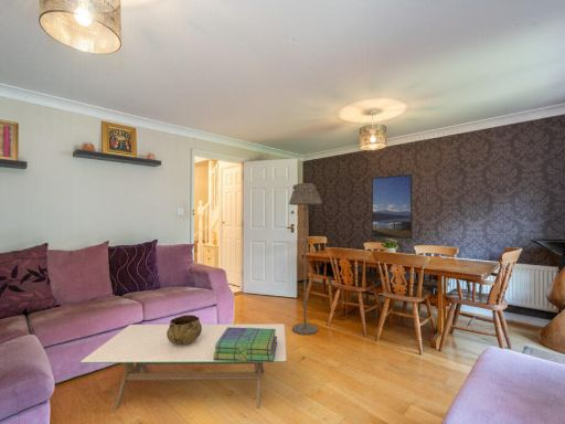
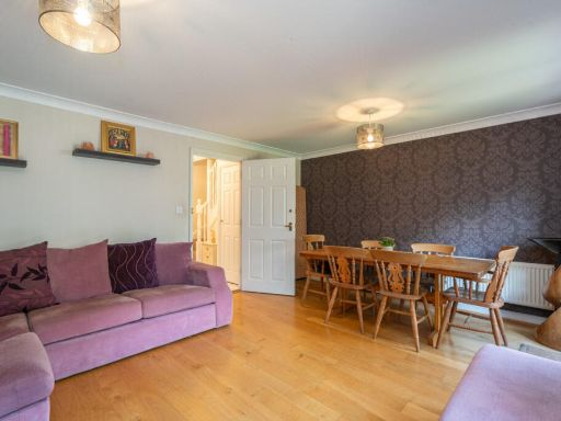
- stack of books (247, 342)
- coffee table (196, 363)
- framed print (391, 206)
- floor lamp (305, 256)
- decorative bowl (184, 330)
